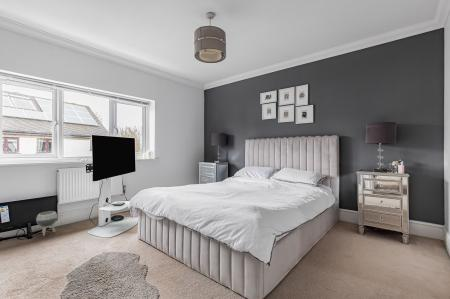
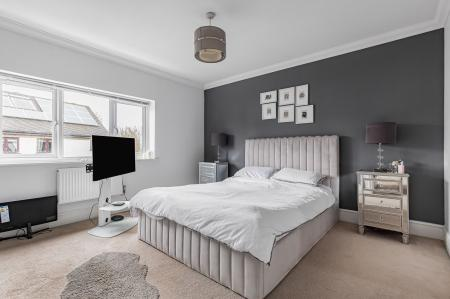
- planter (47, 223)
